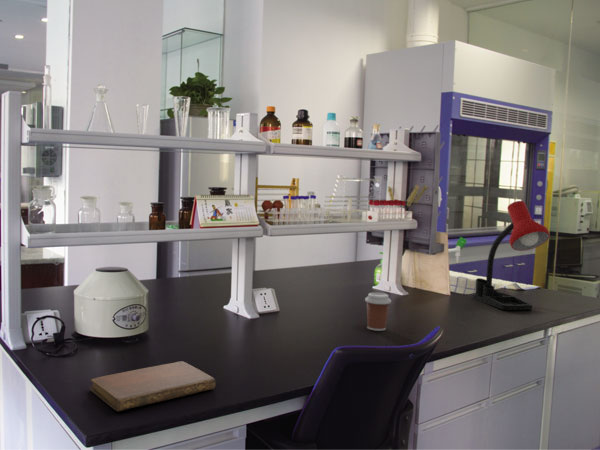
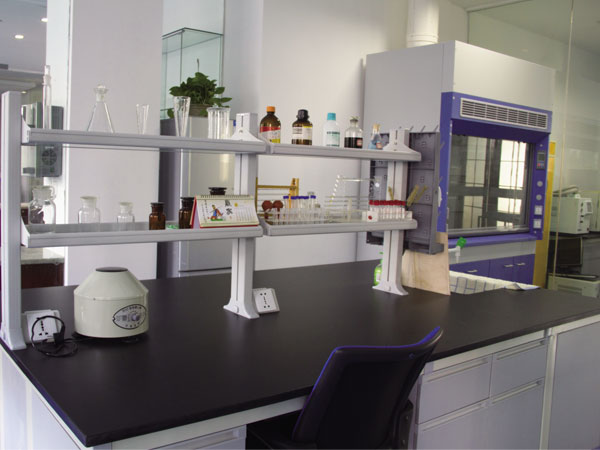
- coffee cup (377, 311)
- notebook (153, 383)
- desk lamp (514, 249)
